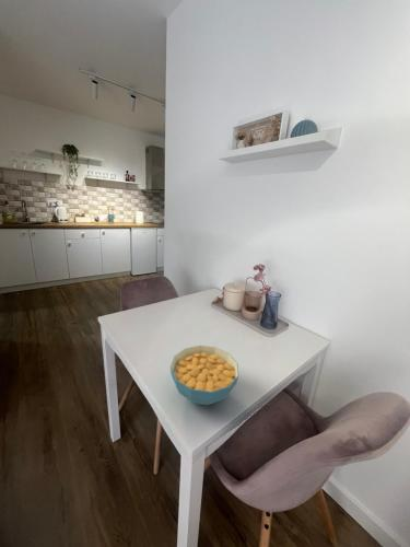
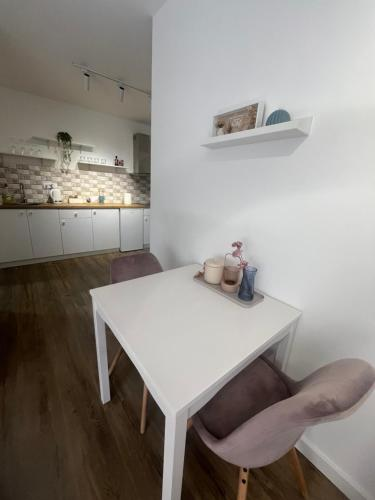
- cereal bowl (203, 379)
